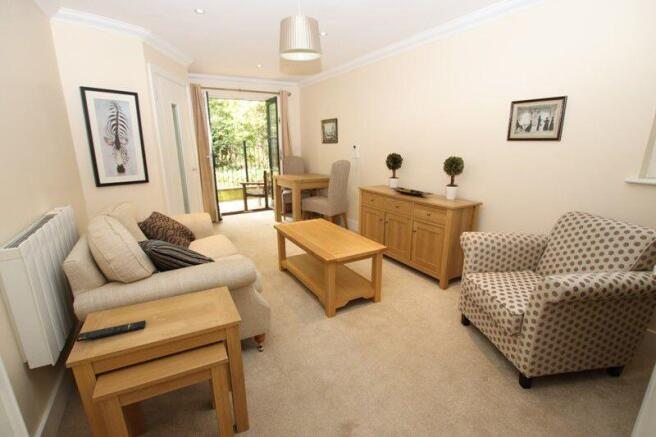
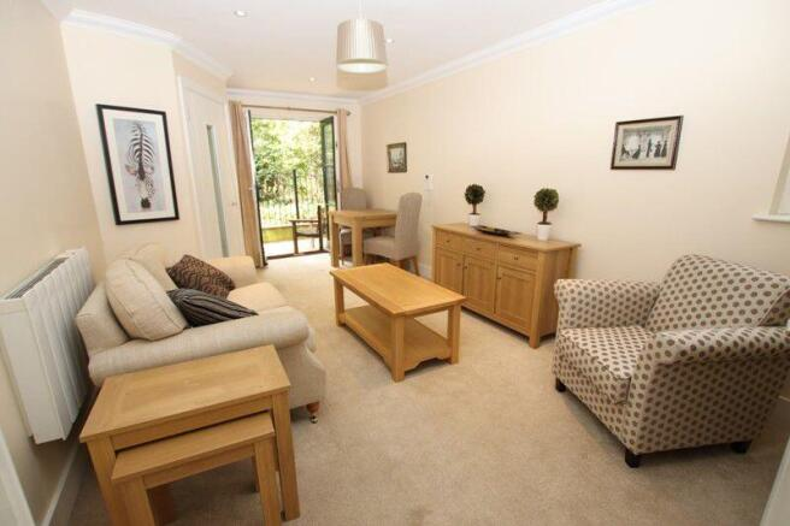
- remote control (112, 331)
